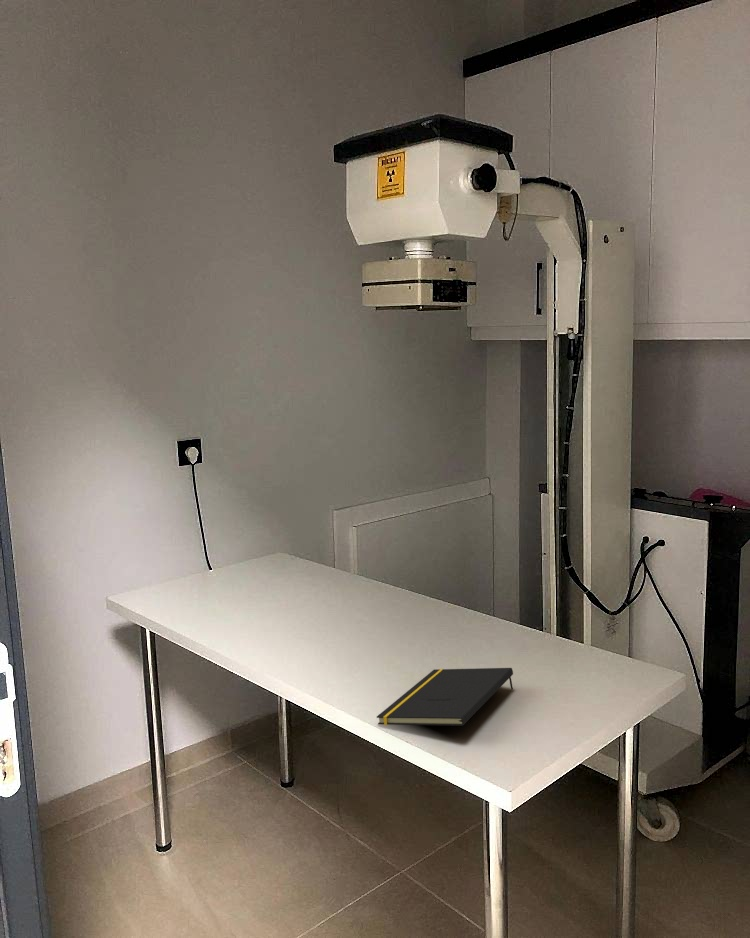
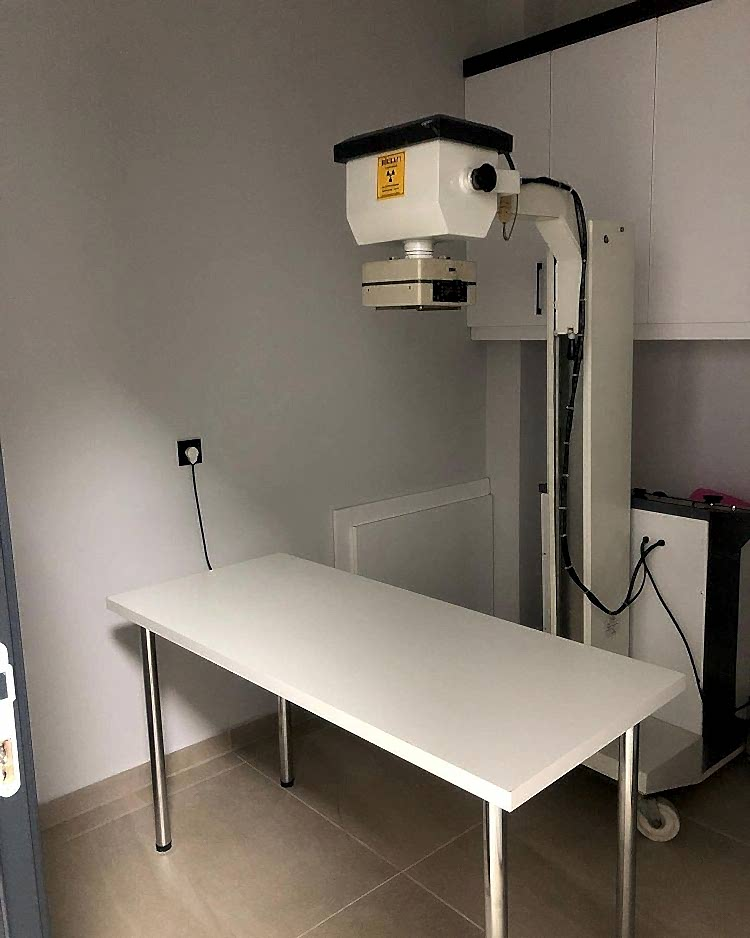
- notepad (447, 695)
